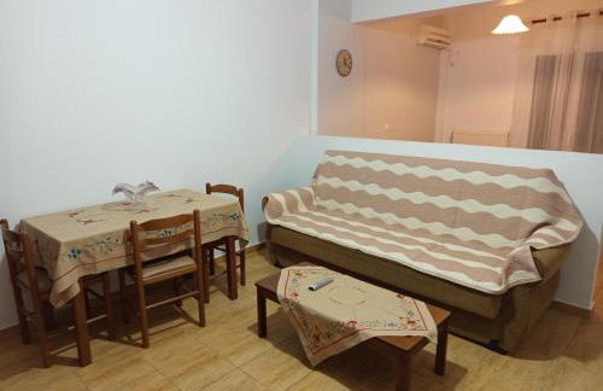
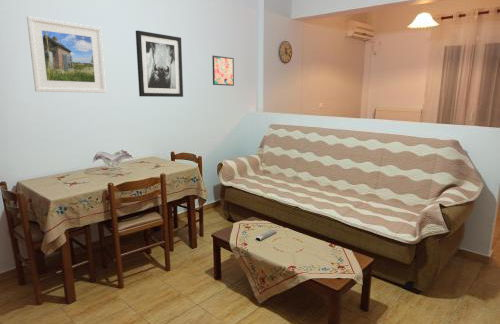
+ wall art (223, 71)
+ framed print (69, 57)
+ wall art (160, 66)
